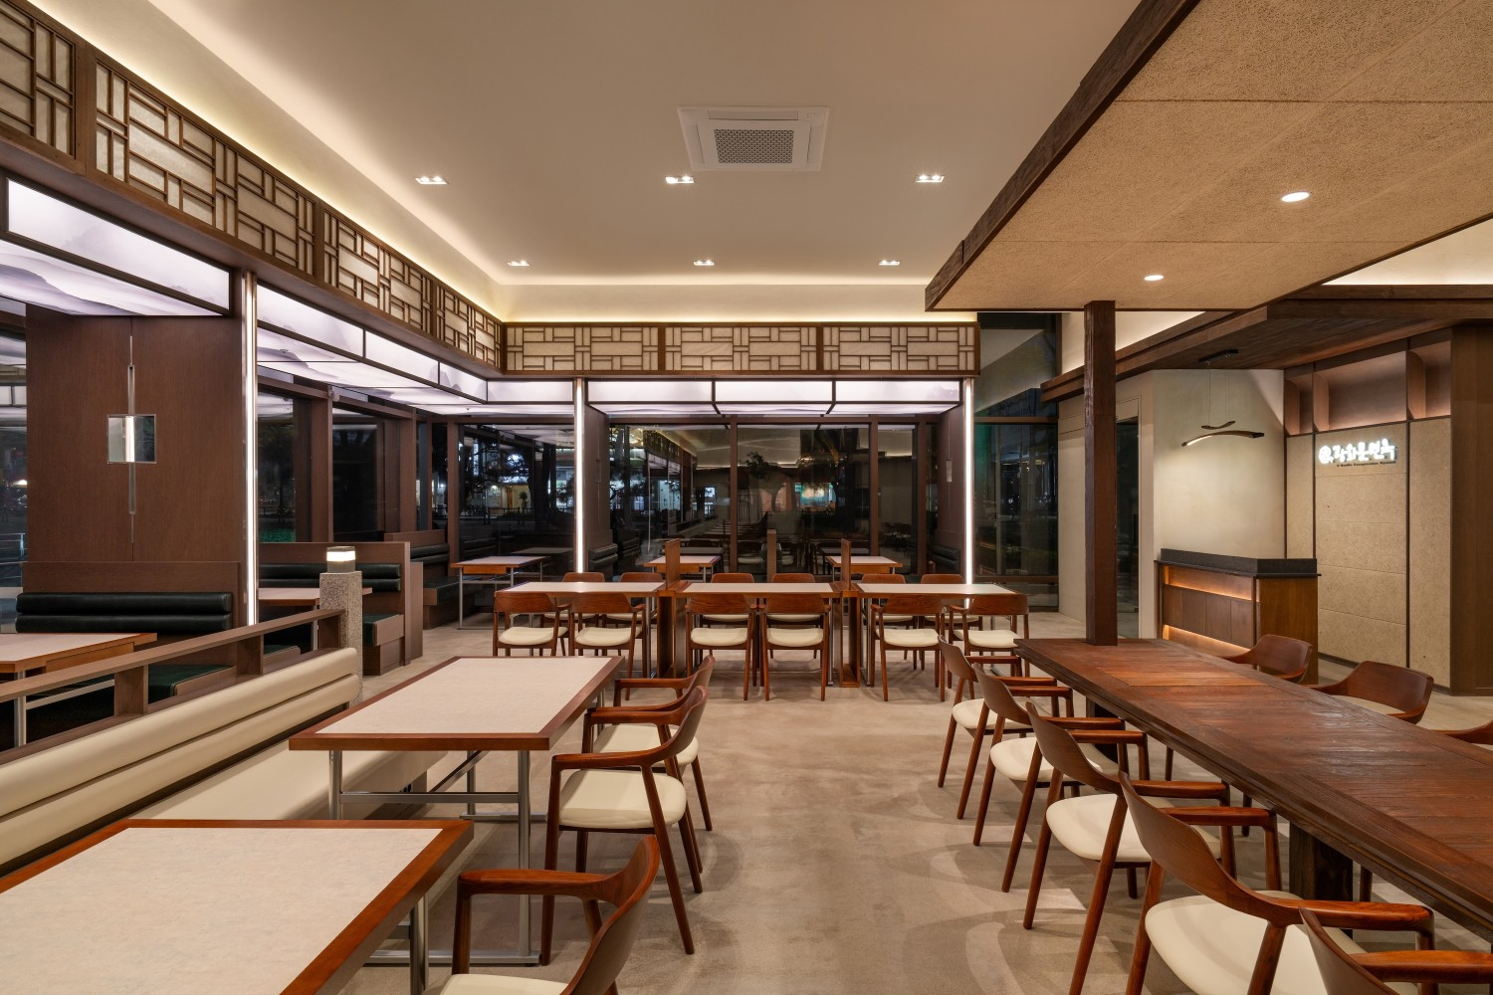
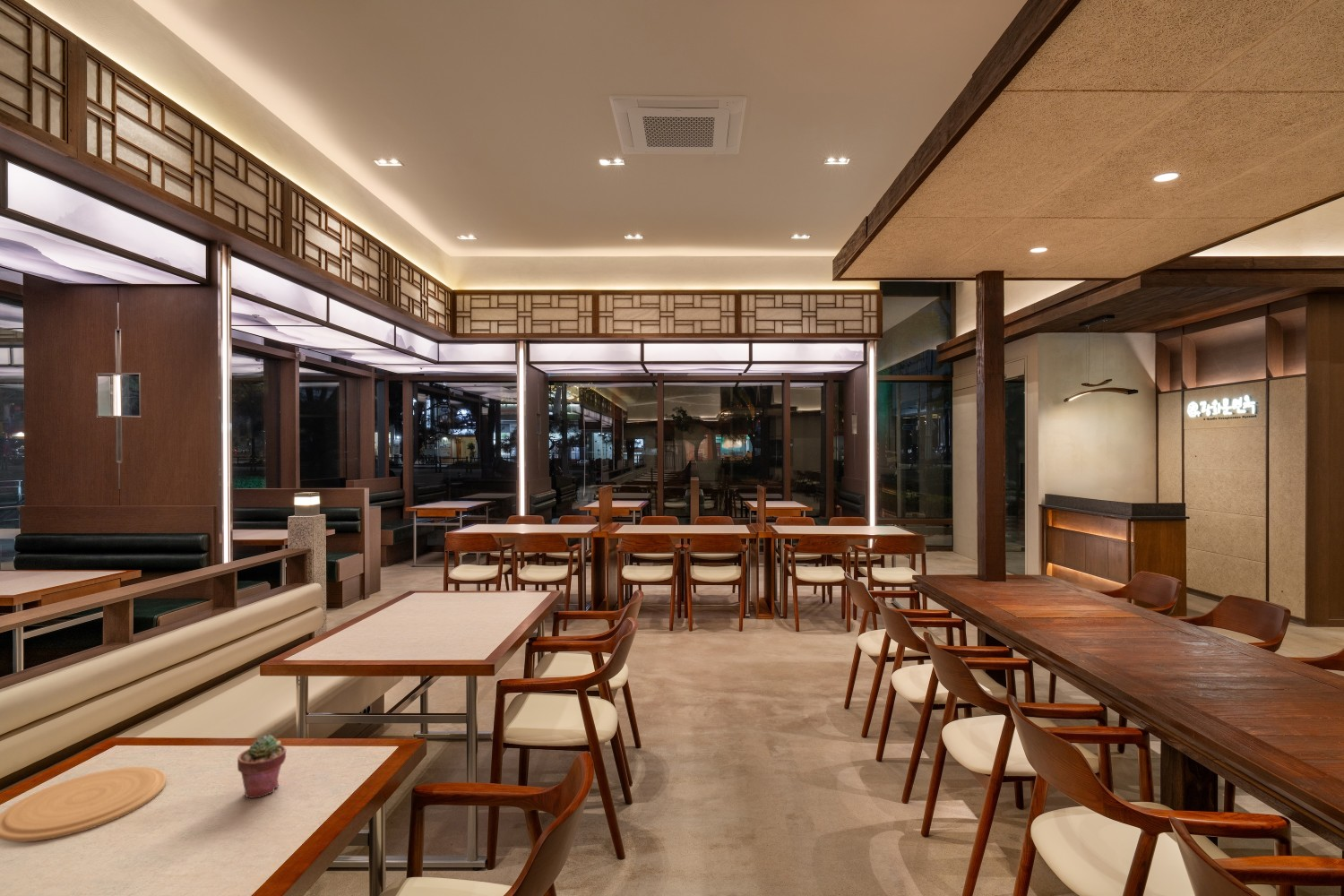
+ plate (85, 799)
+ potted succulent (262, 763)
